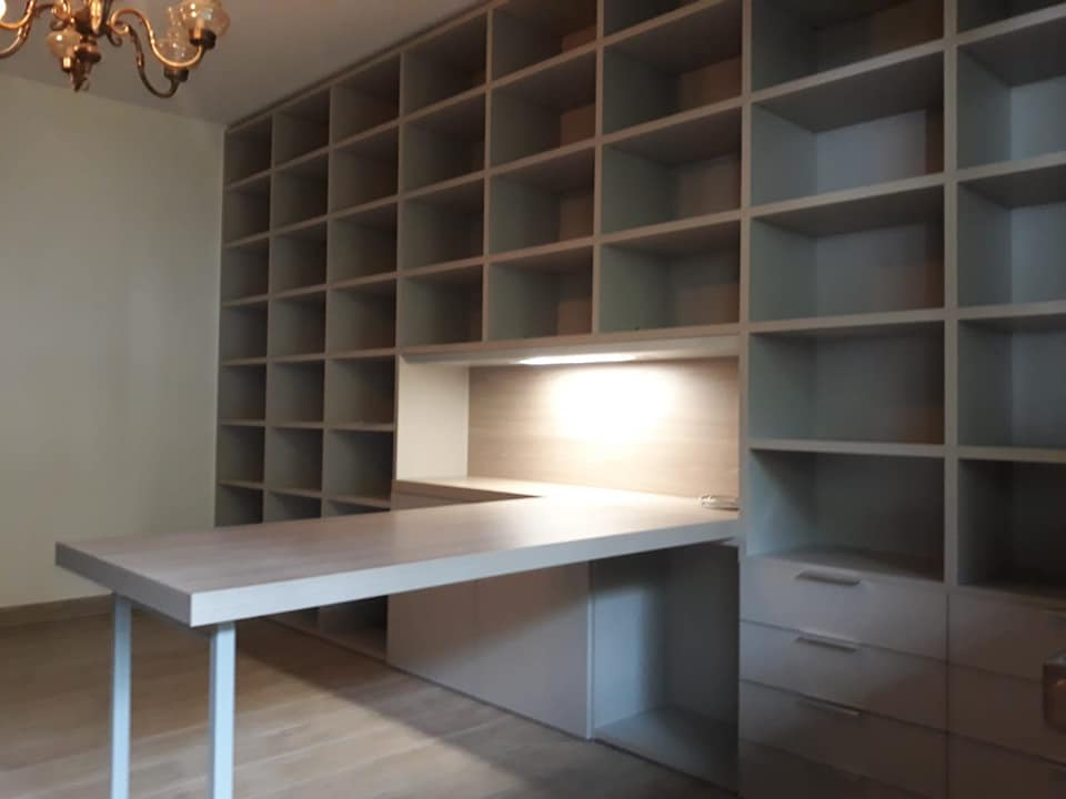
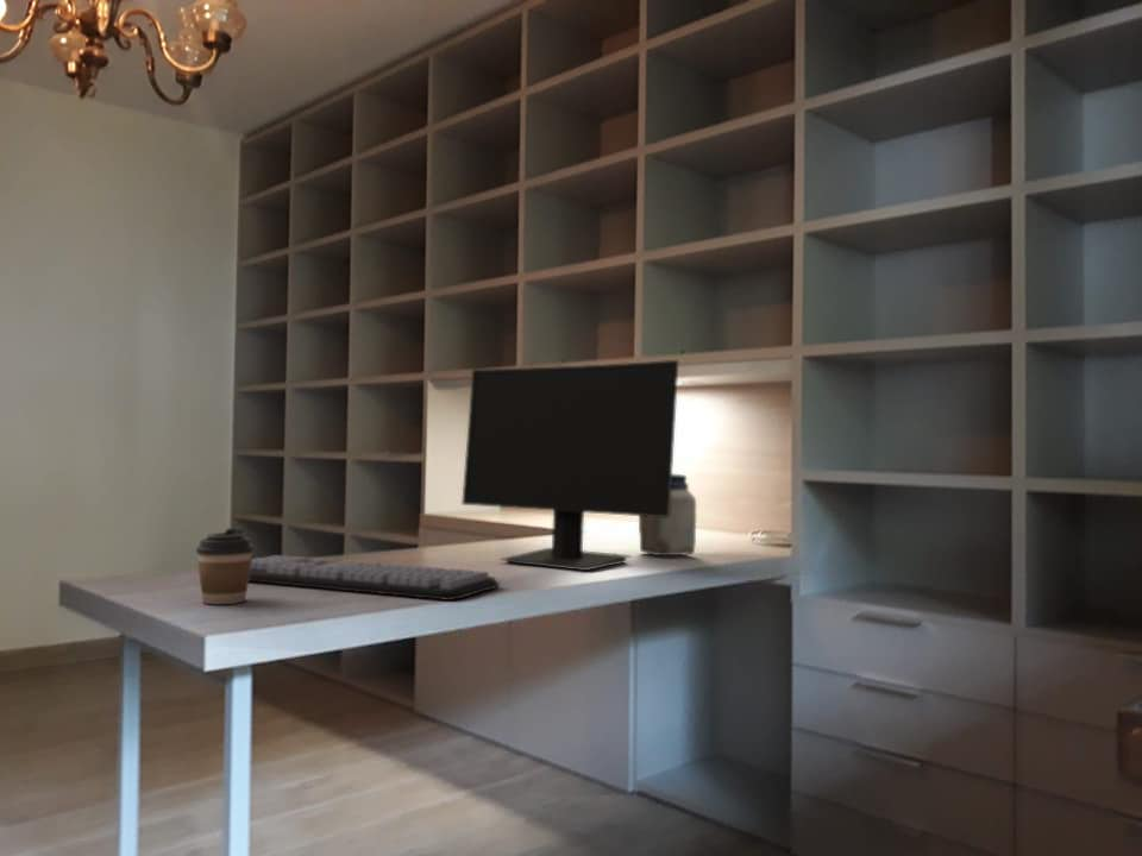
+ coffee cup (225, 565)
+ computer monitor (569, 464)
+ jar (670, 514)
+ keyboard (365, 572)
